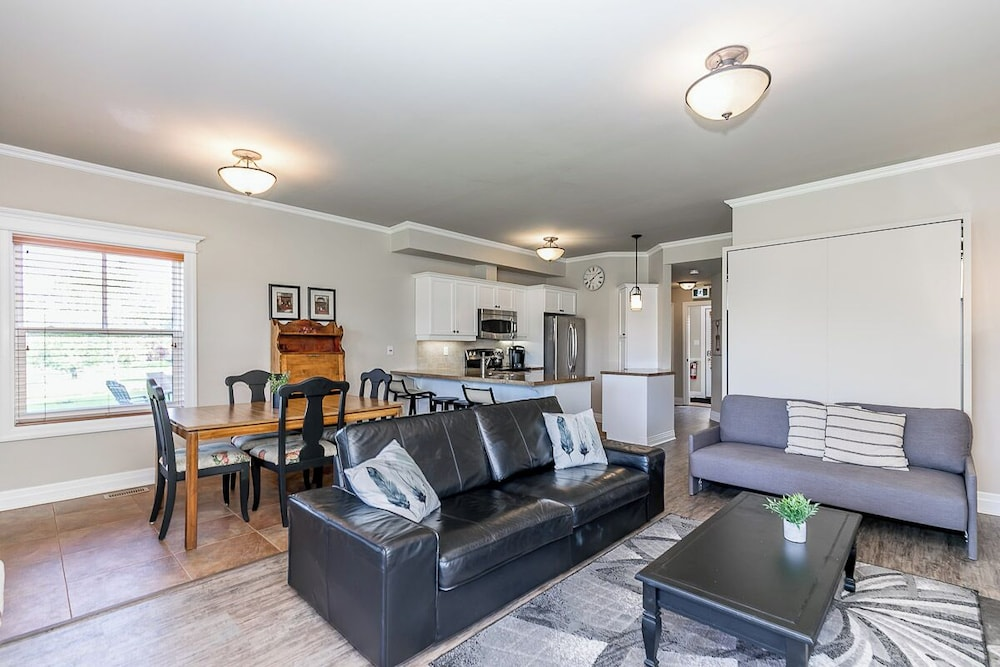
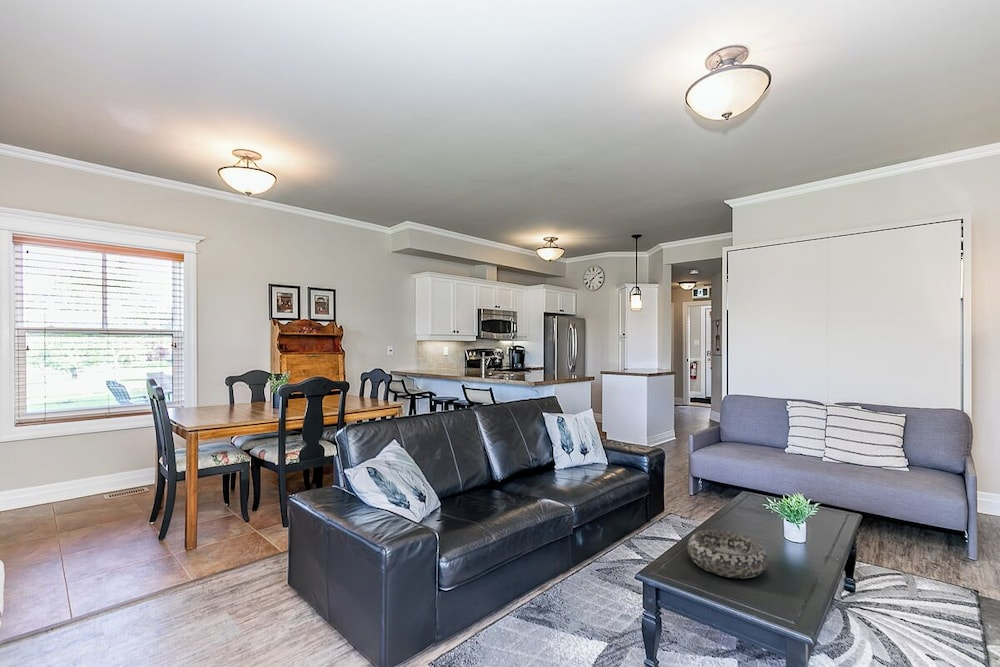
+ decorative bowl (726, 553)
